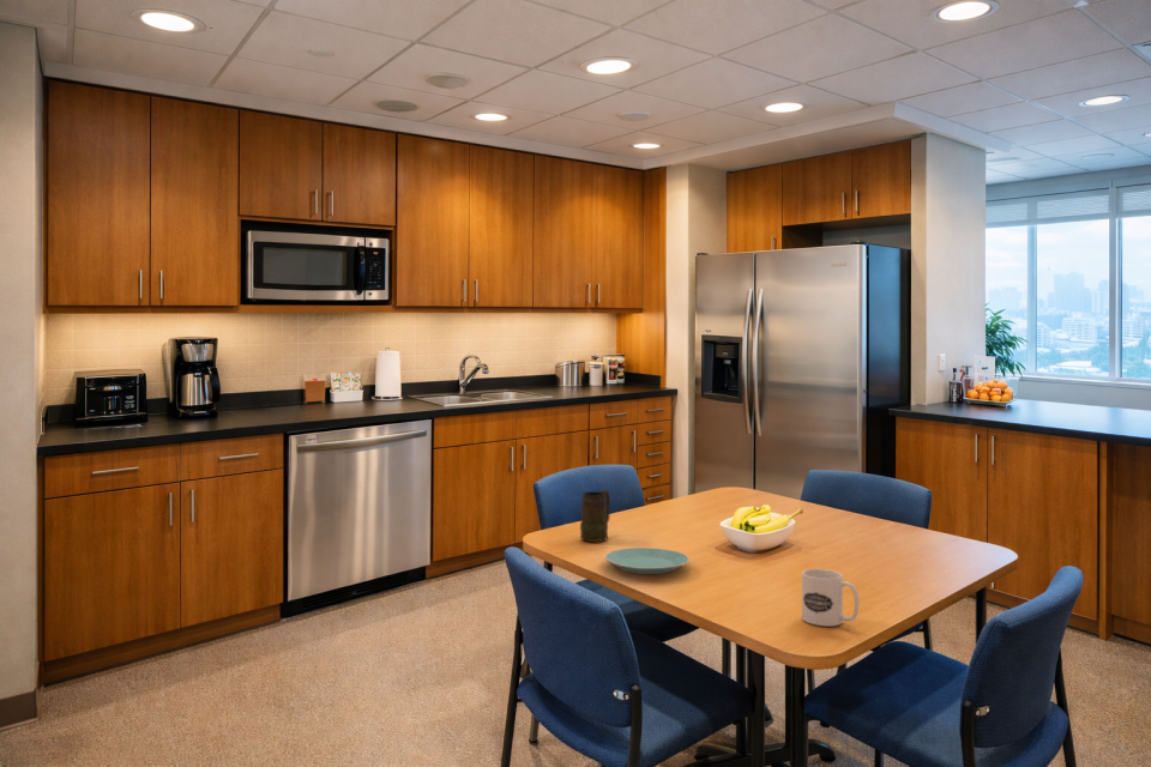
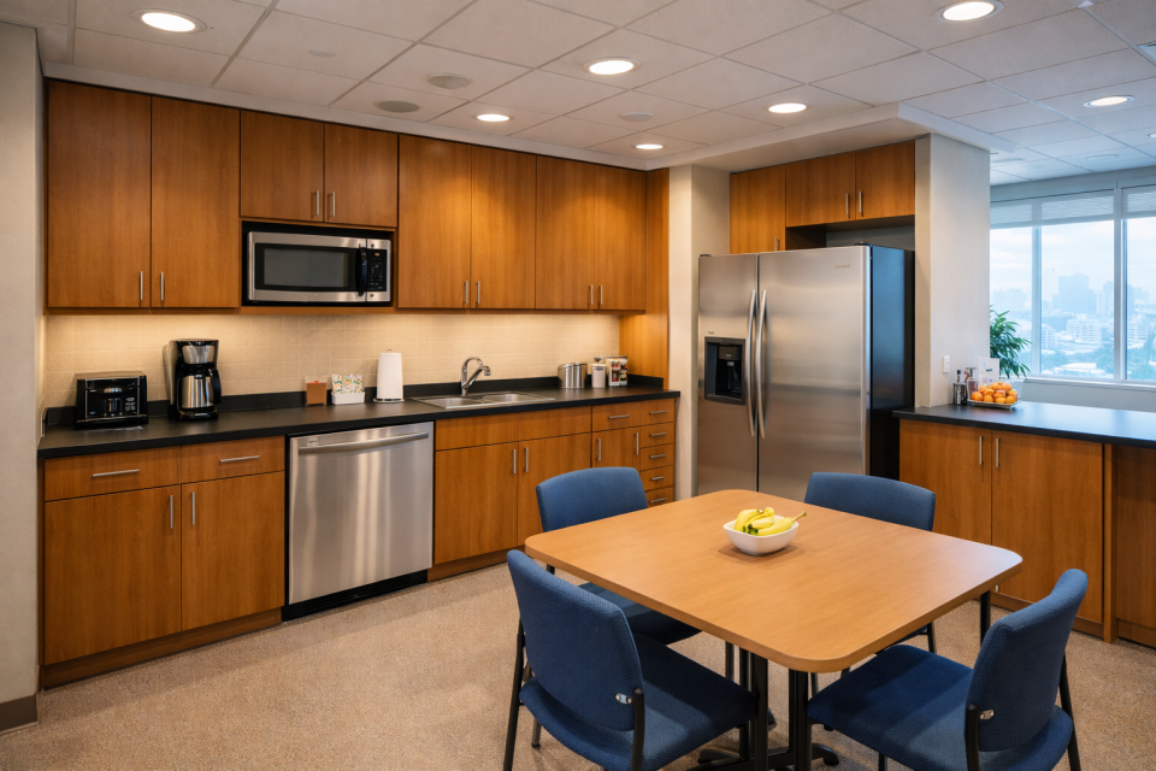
- plate (646, 561)
- mug (830, 598)
- mug (597, 514)
